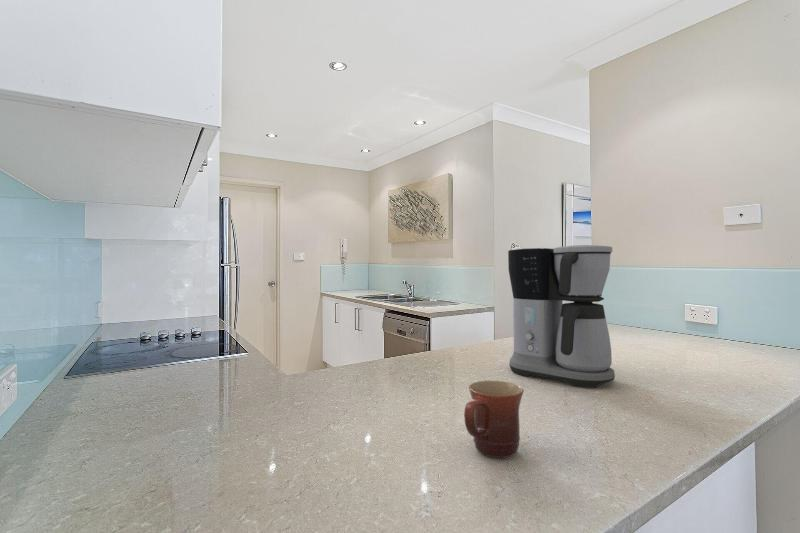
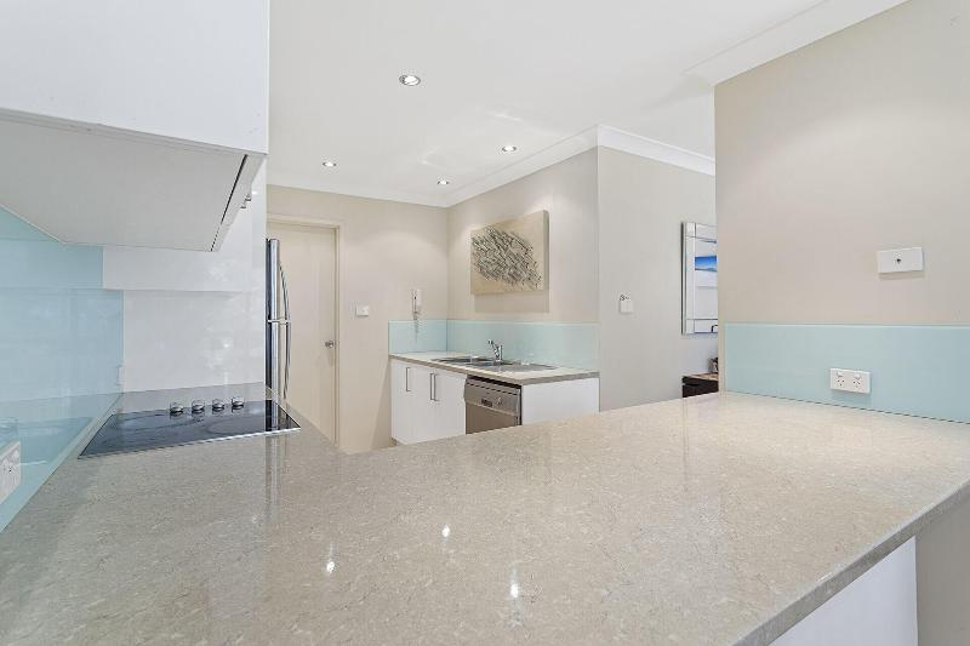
- coffee maker (554, 311)
- mug (490, 421)
